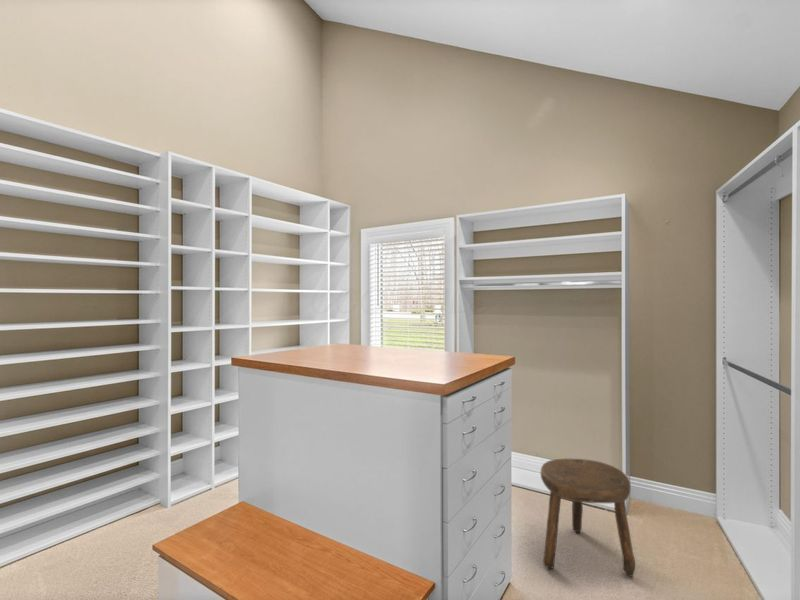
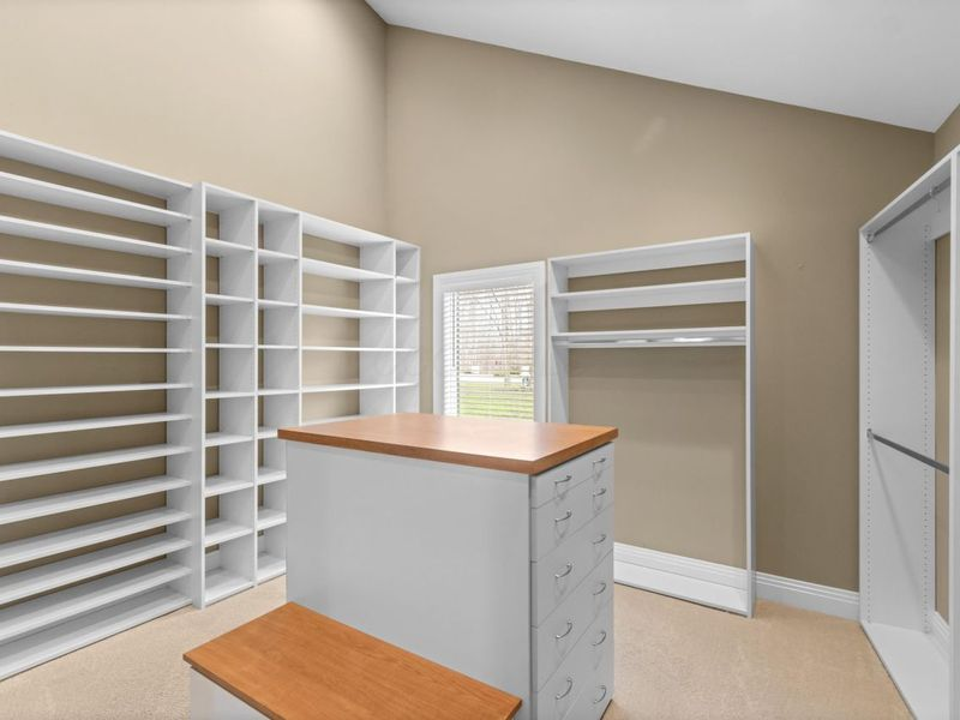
- stool (582, 511)
